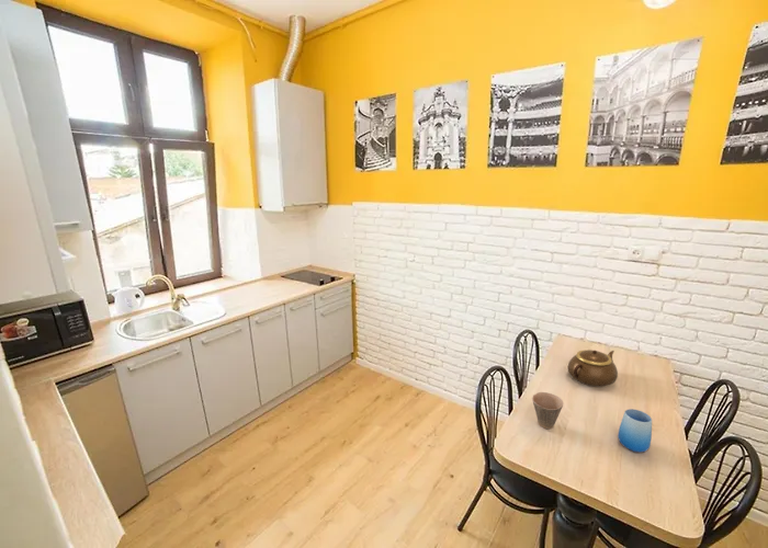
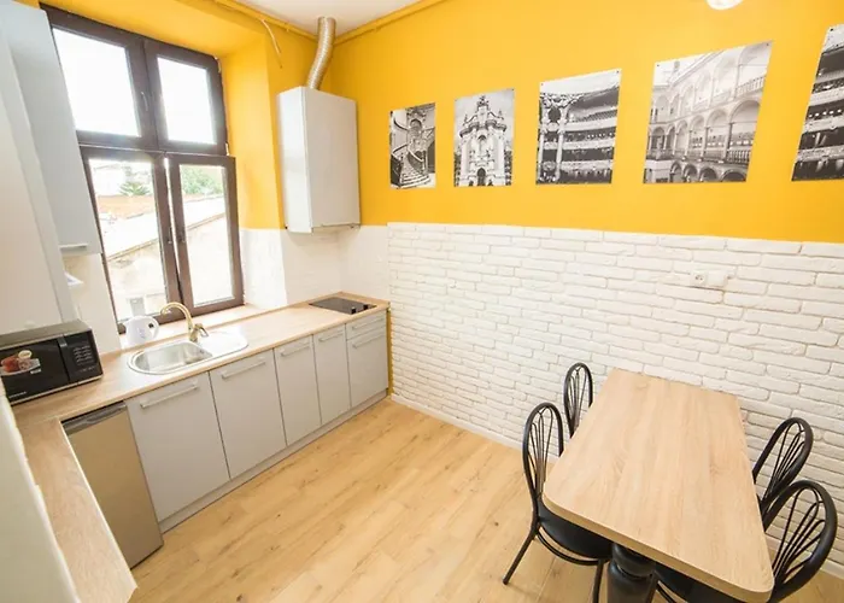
- cup (635, 430)
- cup (545, 412)
- teapot (592, 363)
